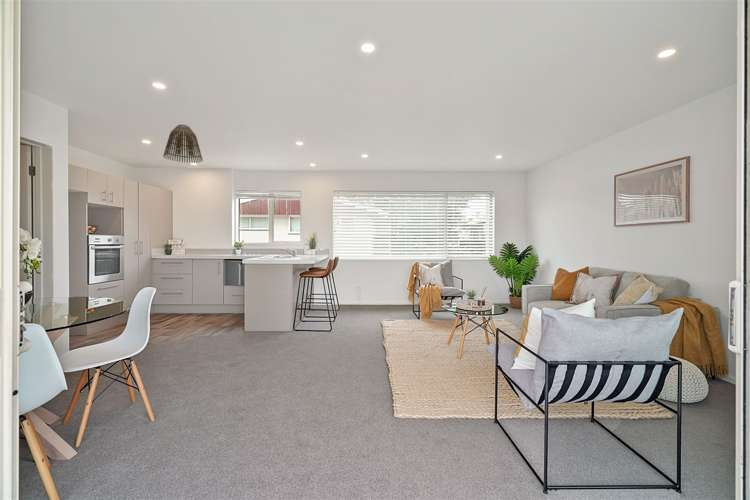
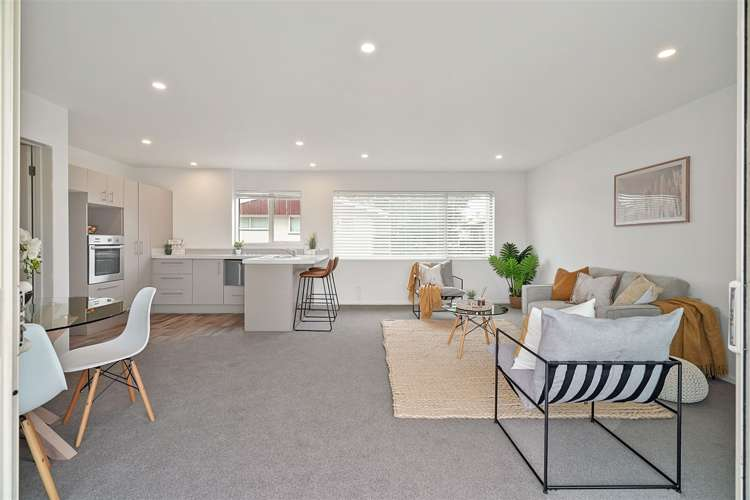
- lamp shade (182, 142)
